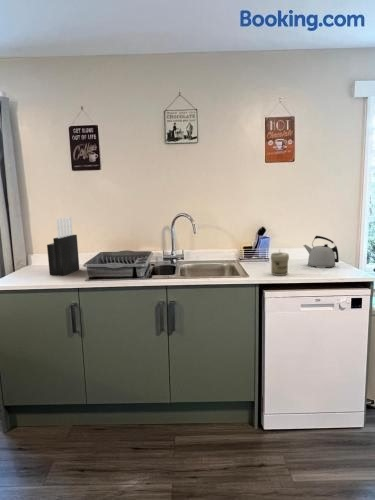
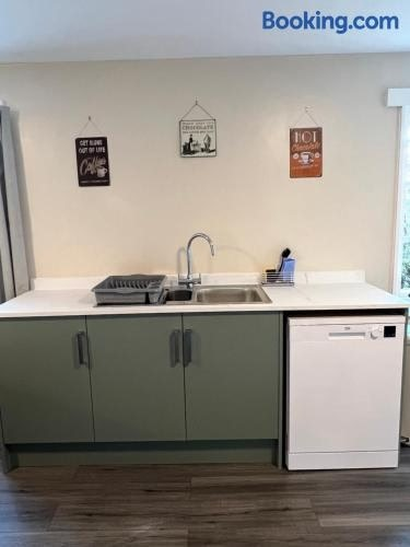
- jar (279, 263)
- kettle (321, 250)
- knife block (61, 245)
